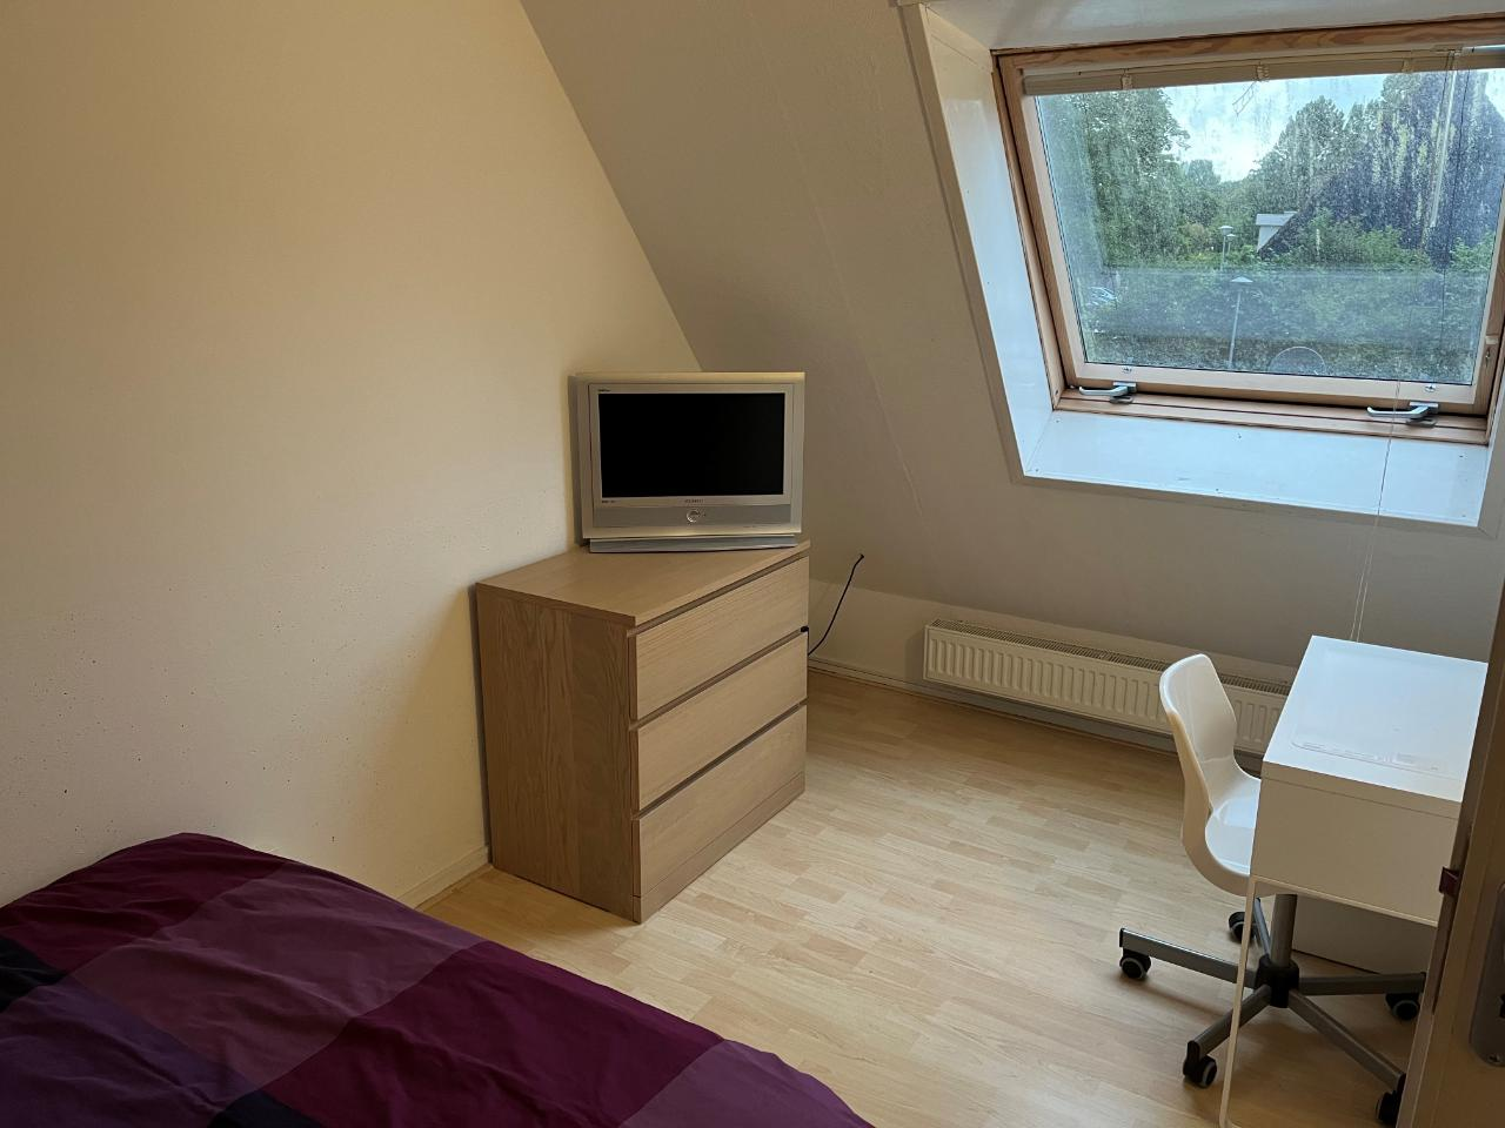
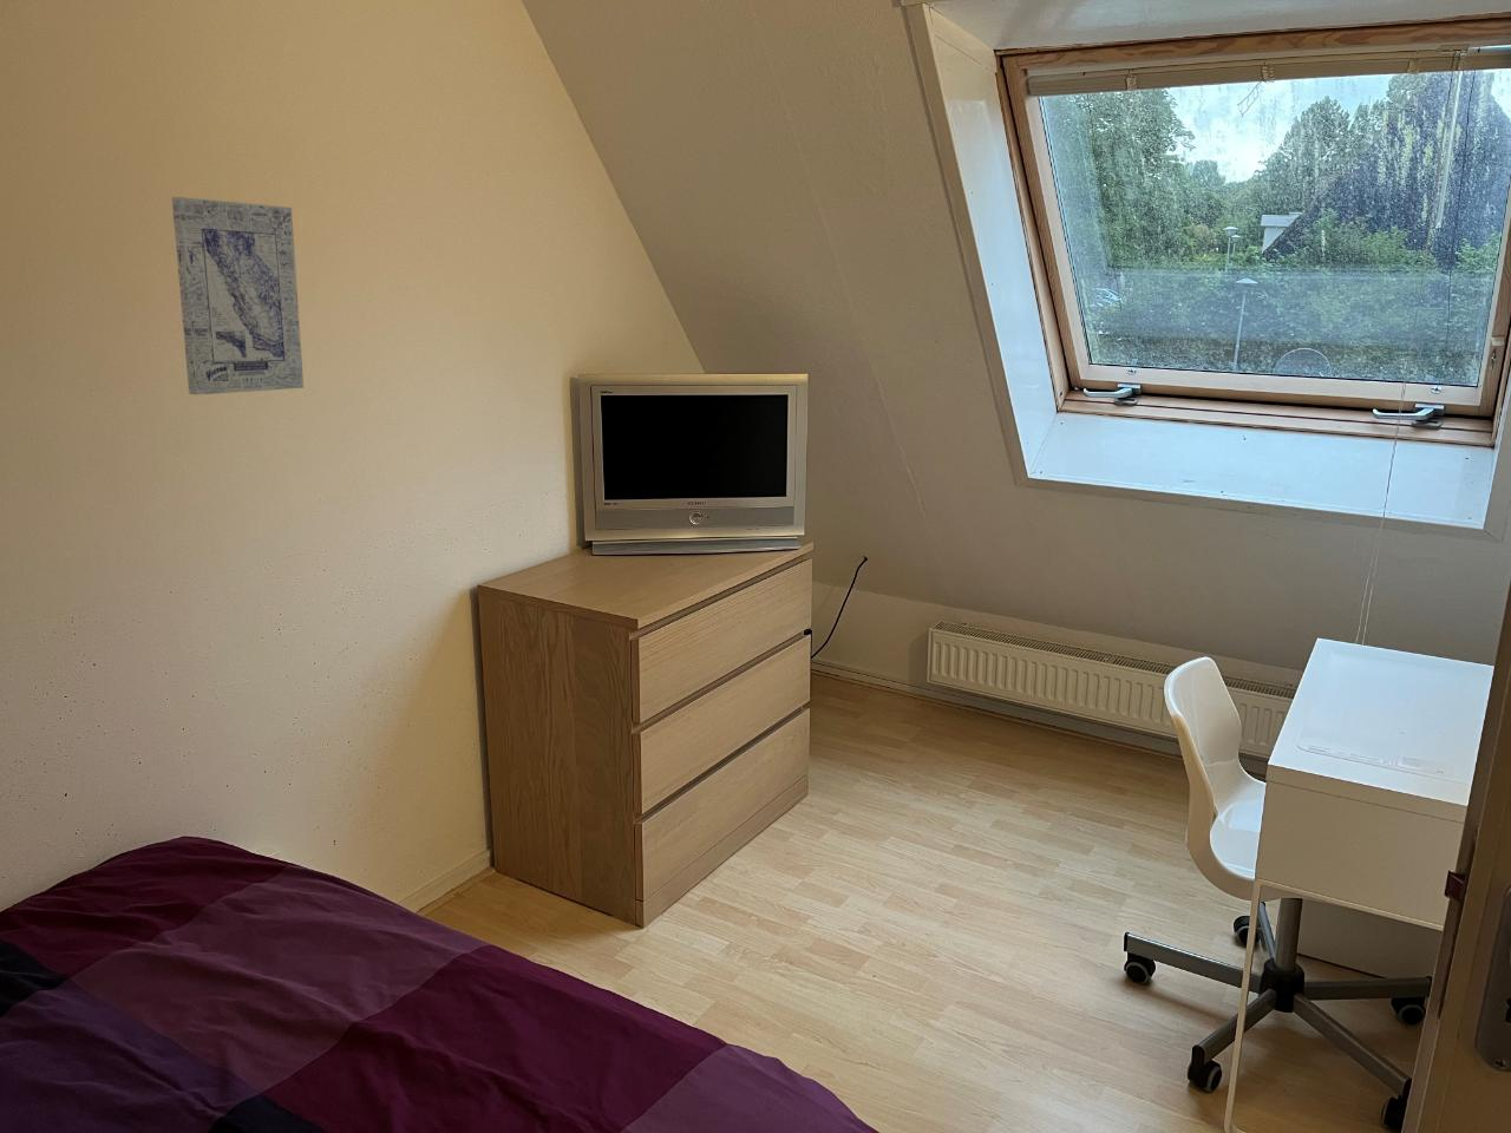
+ wall art (240, 298)
